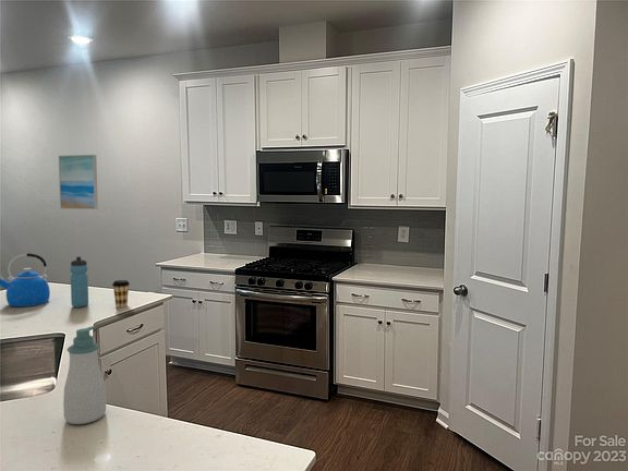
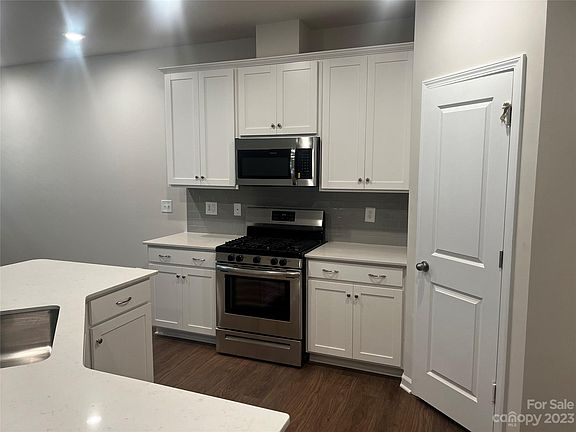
- water bottle (78, 281)
- kettle (22, 278)
- soap bottle (84, 373)
- coffee cup (121, 293)
- wall art (77, 182)
